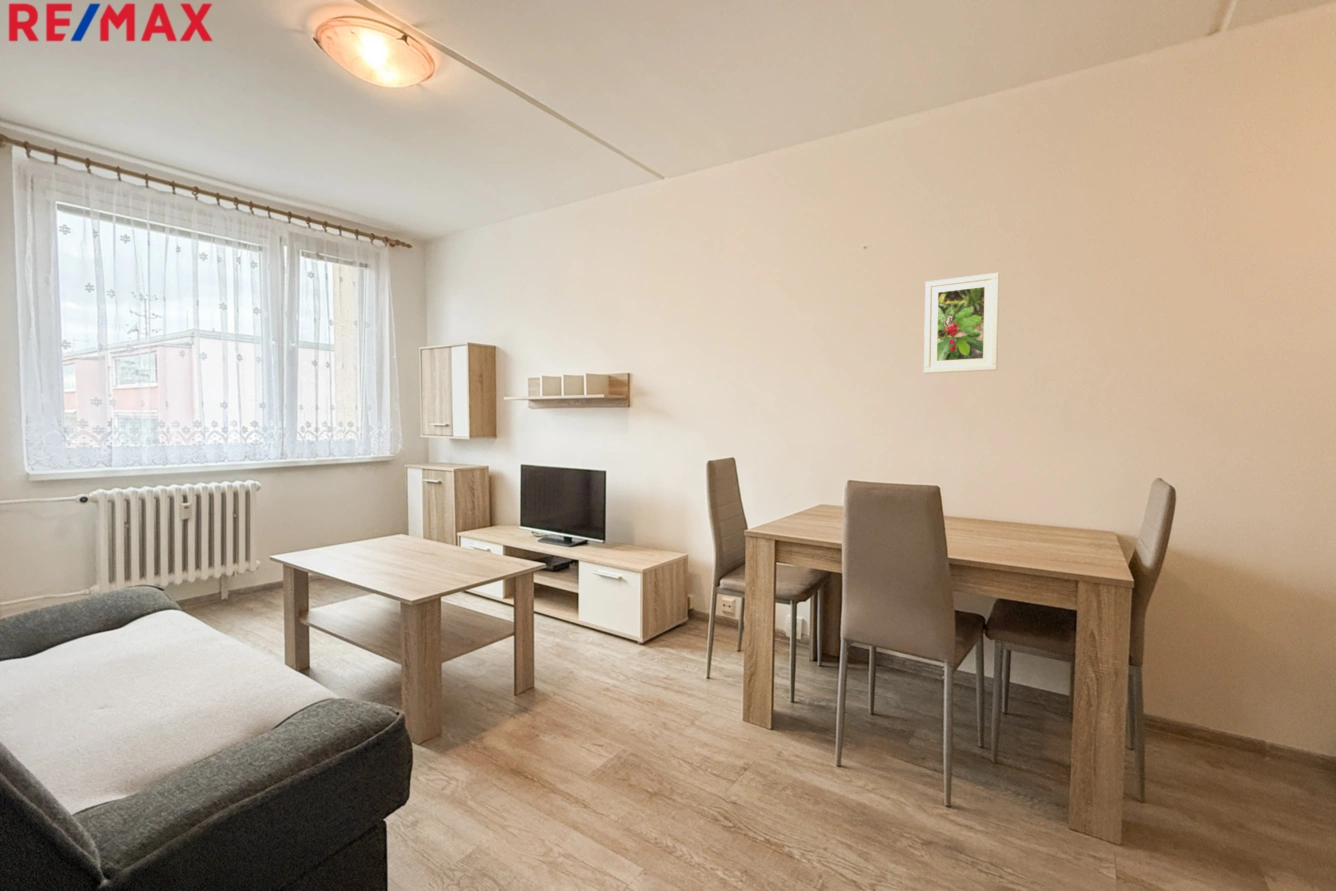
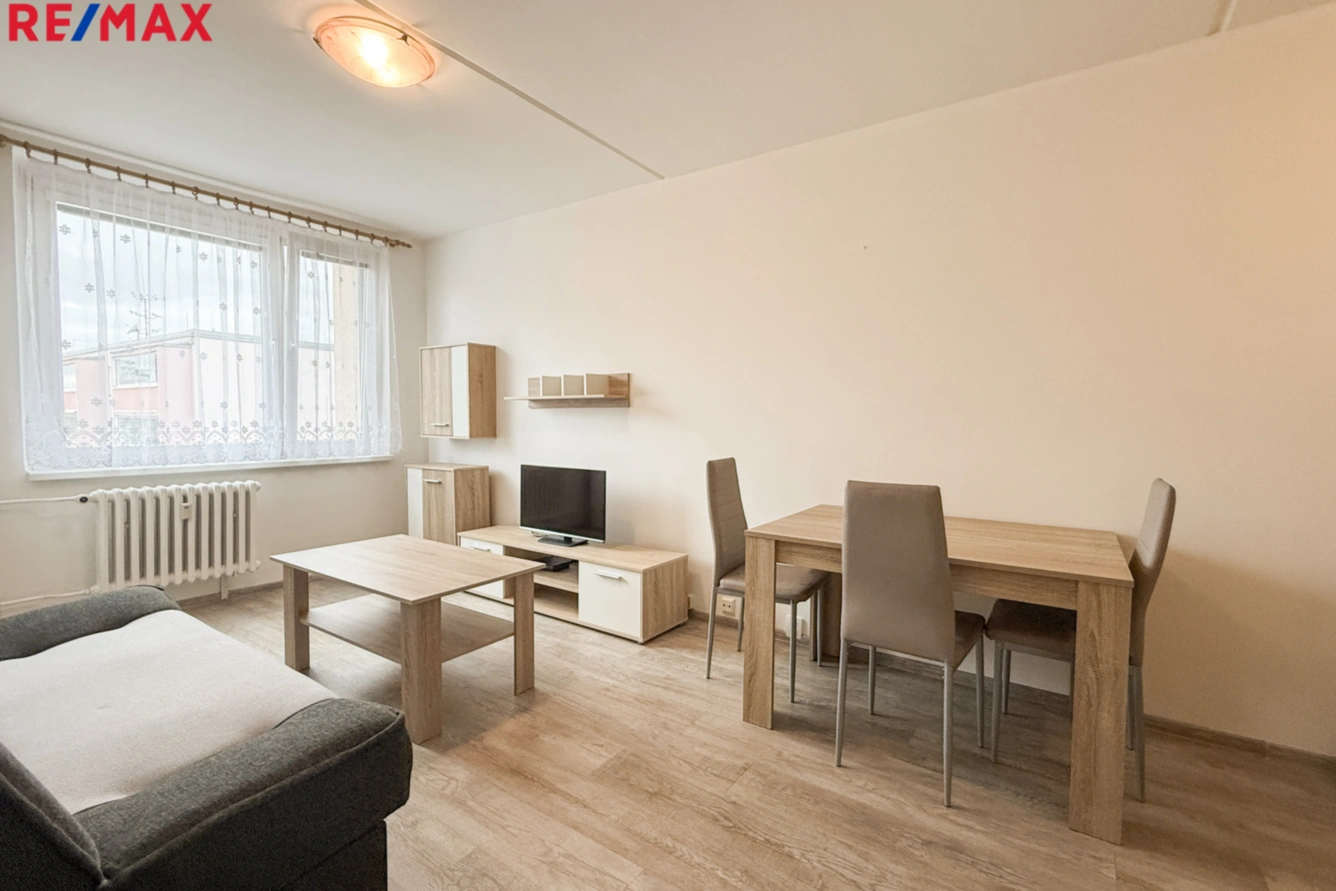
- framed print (960, 324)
